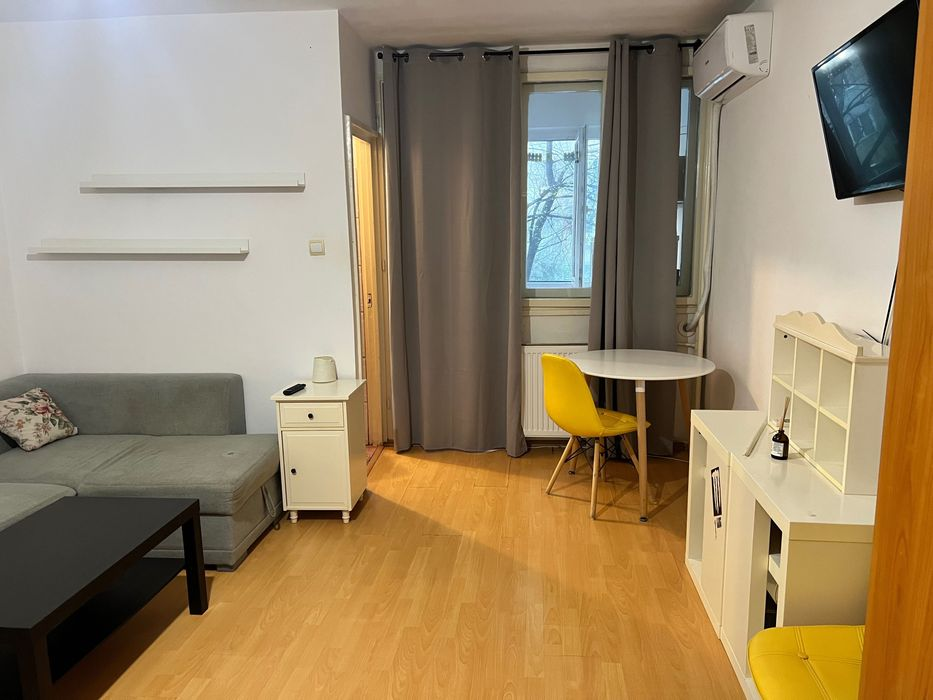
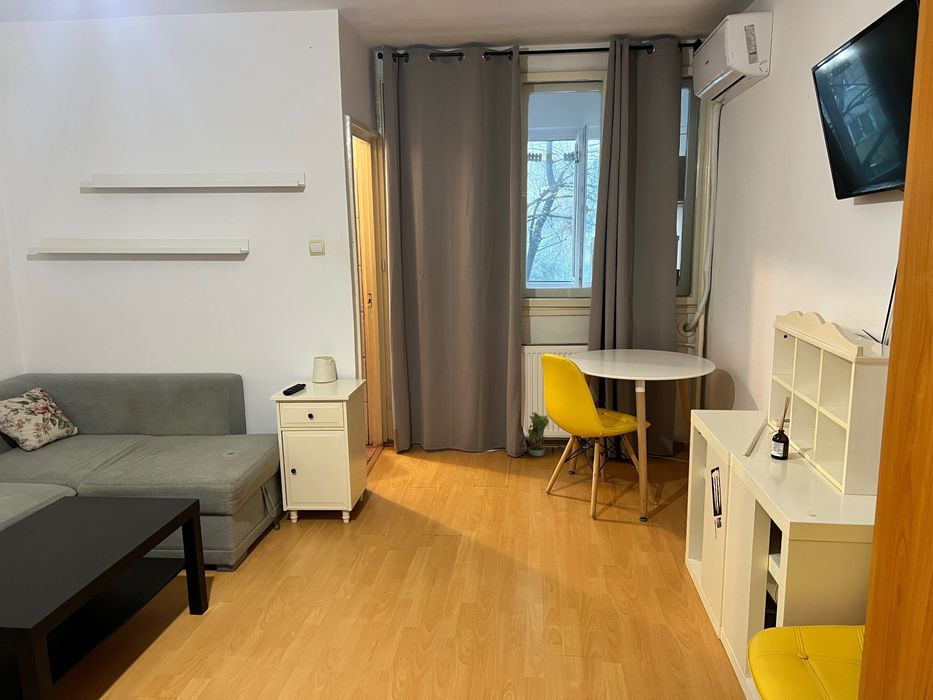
+ potted plant (534, 432)
